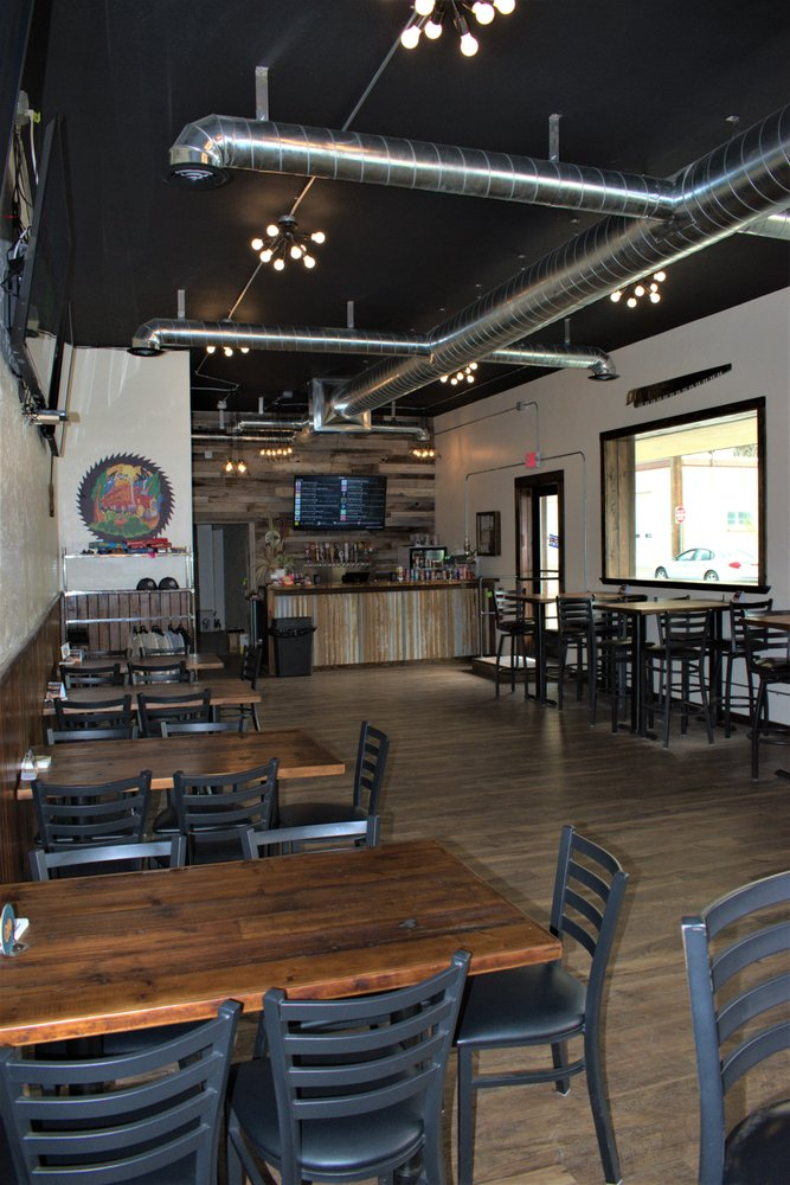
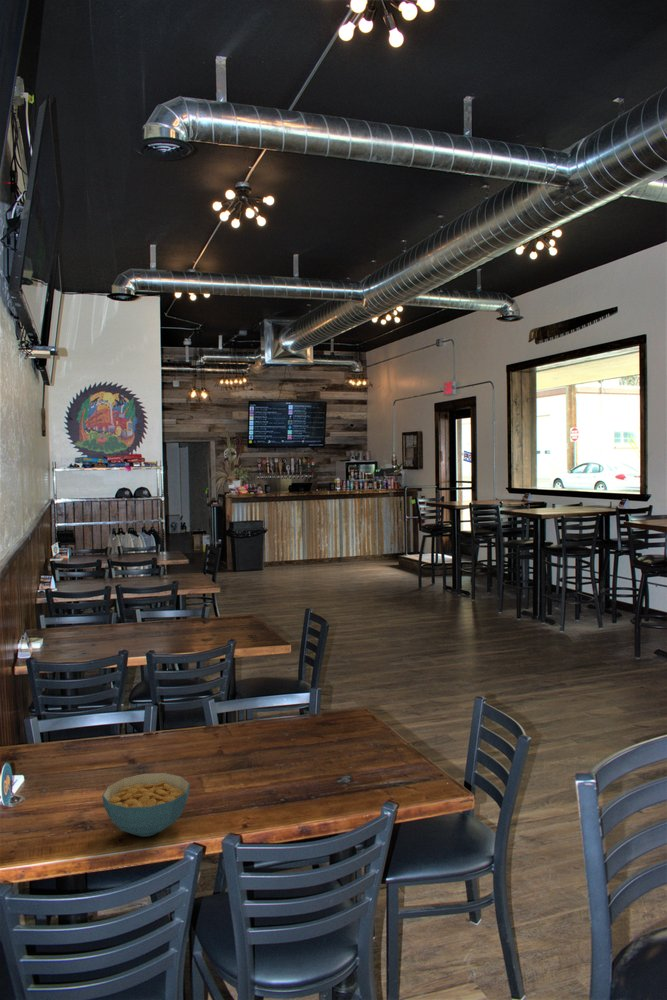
+ cereal bowl (147, 809)
